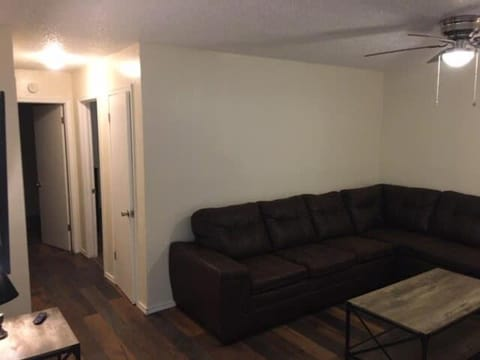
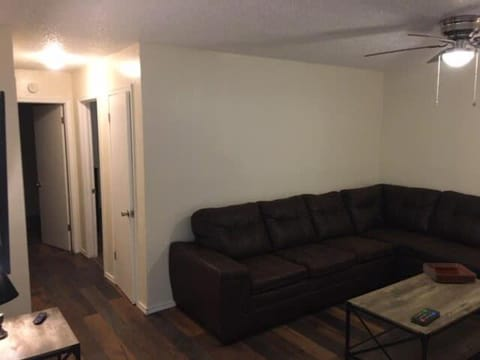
+ decorative tray (448, 272)
+ remote control (425, 316)
